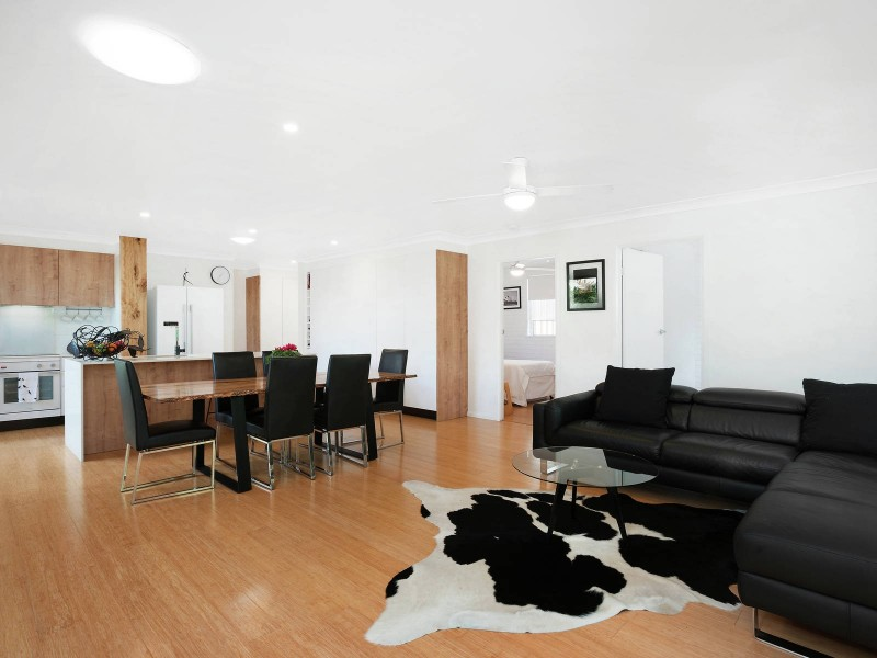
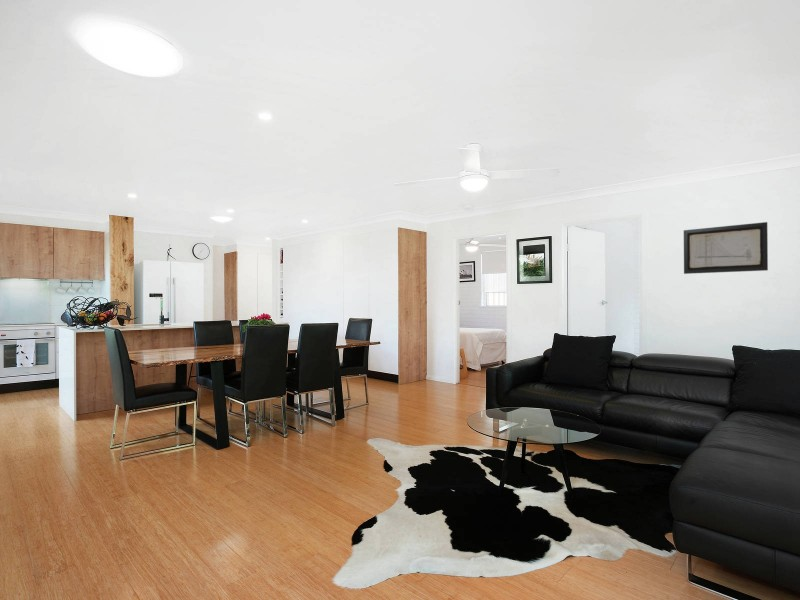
+ wall art (723, 249)
